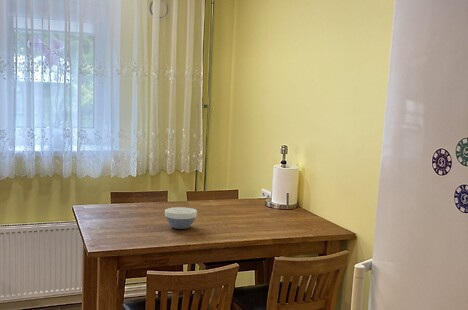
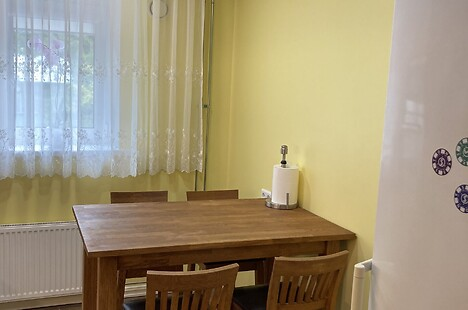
- bowl (180, 218)
